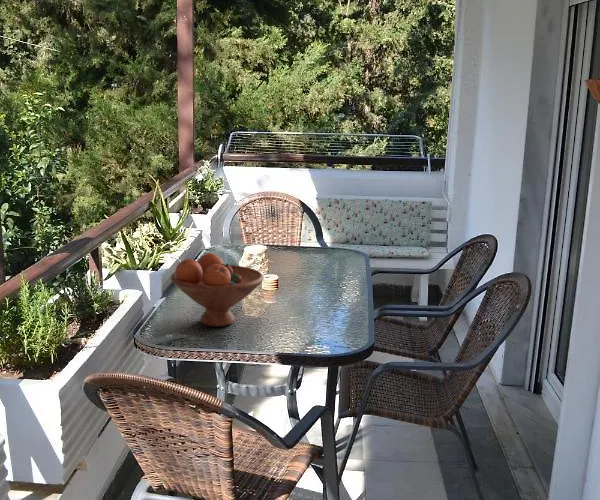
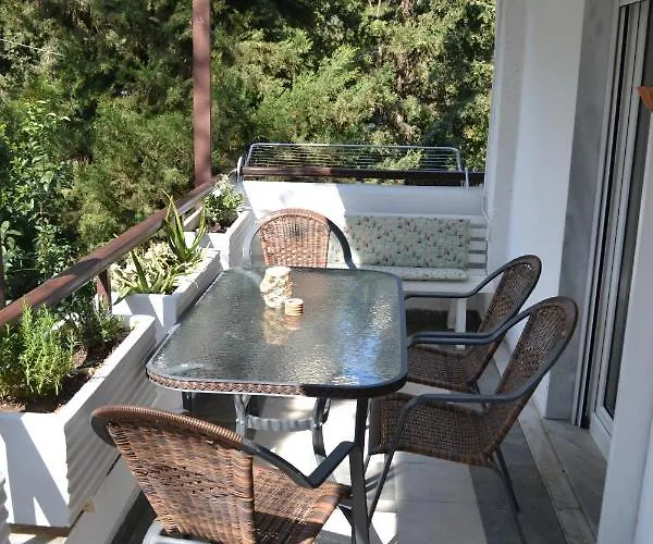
- fruit bowl (217, 289)
